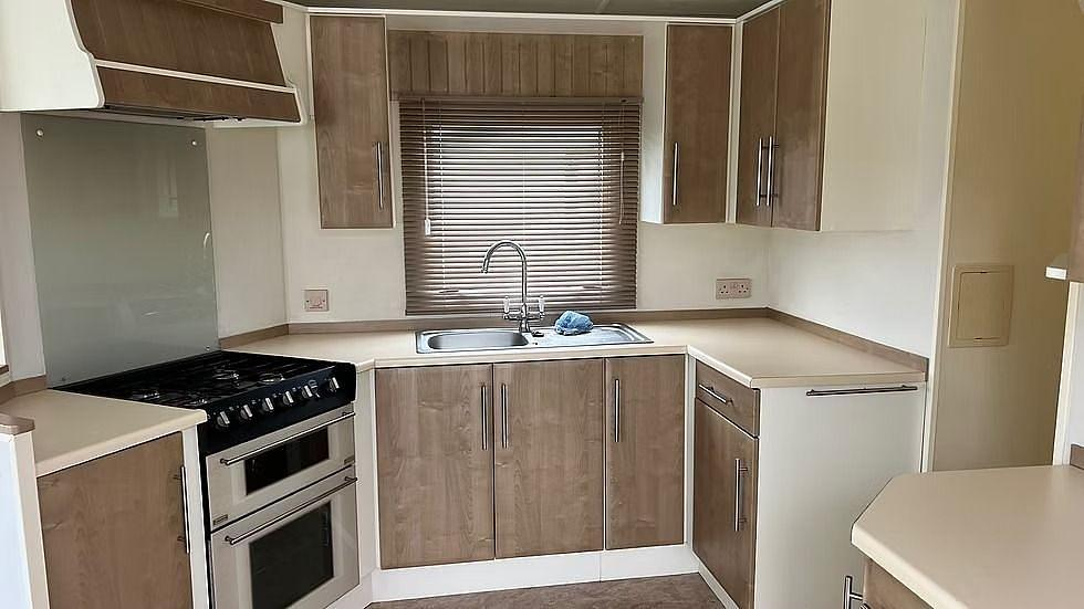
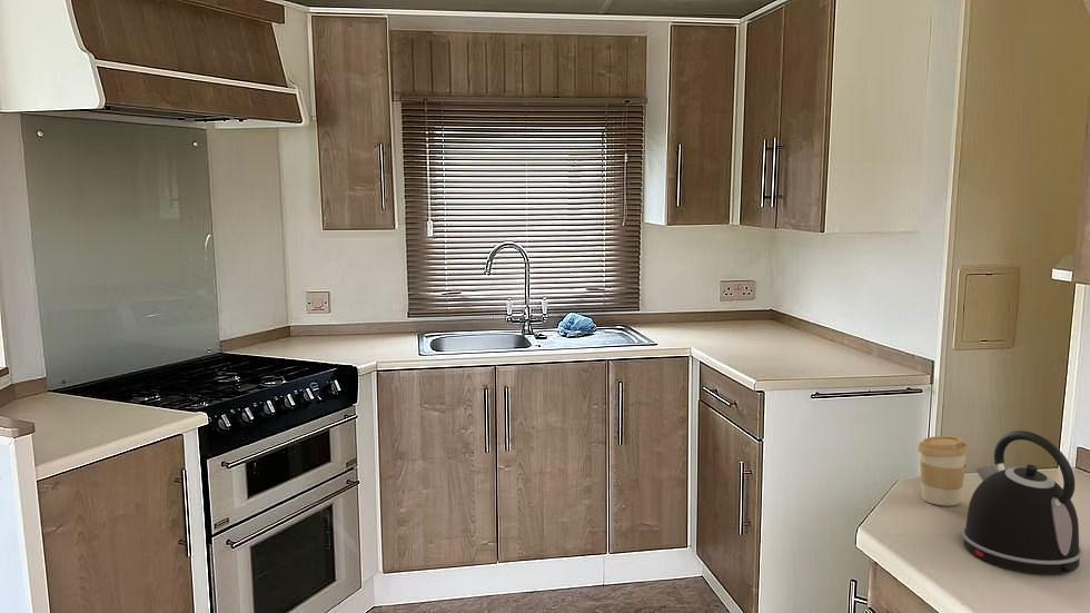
+ coffee cup (941, 468)
+ kettle (1023, 492)
